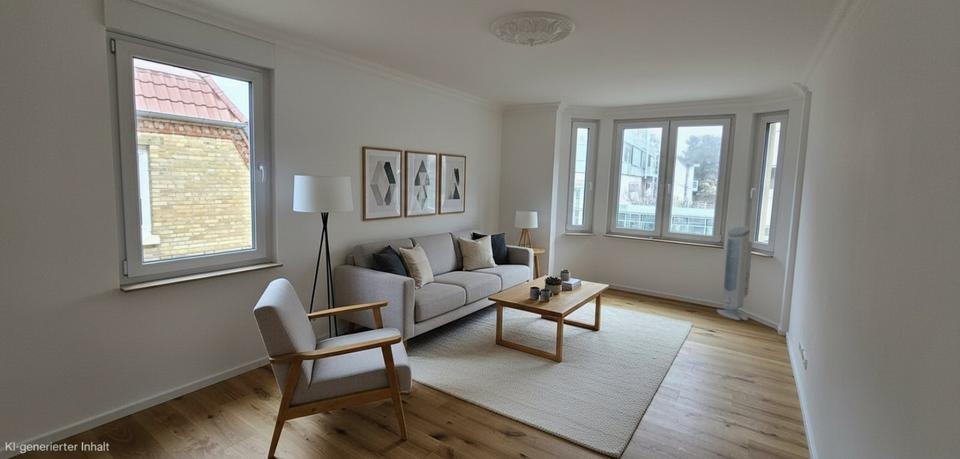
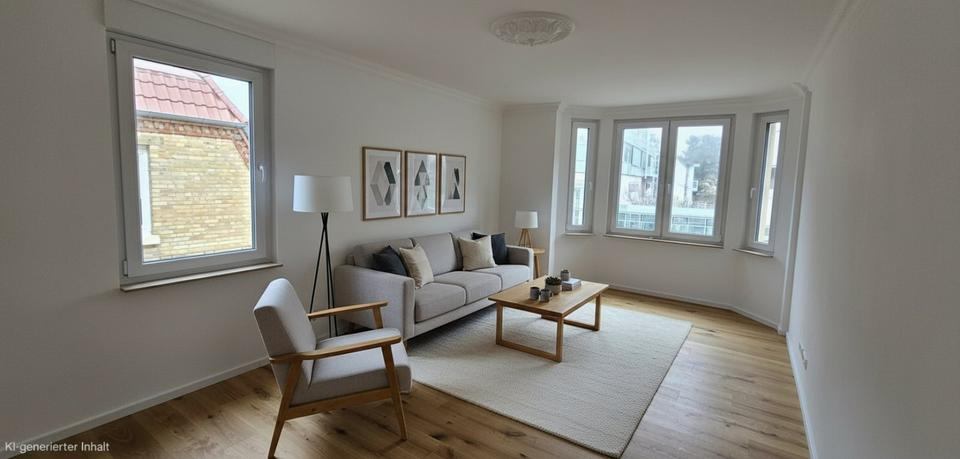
- air purifier (735, 271)
